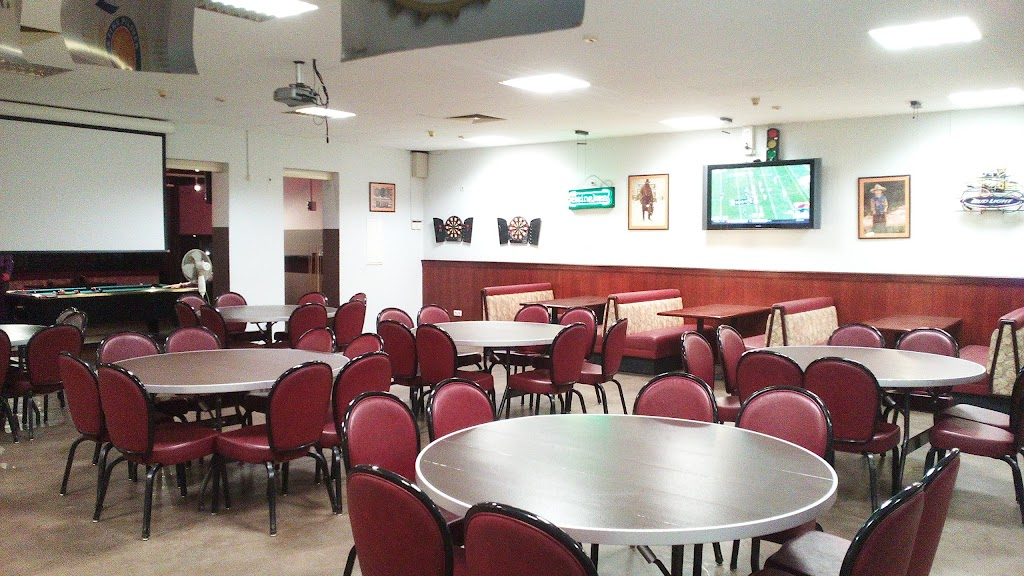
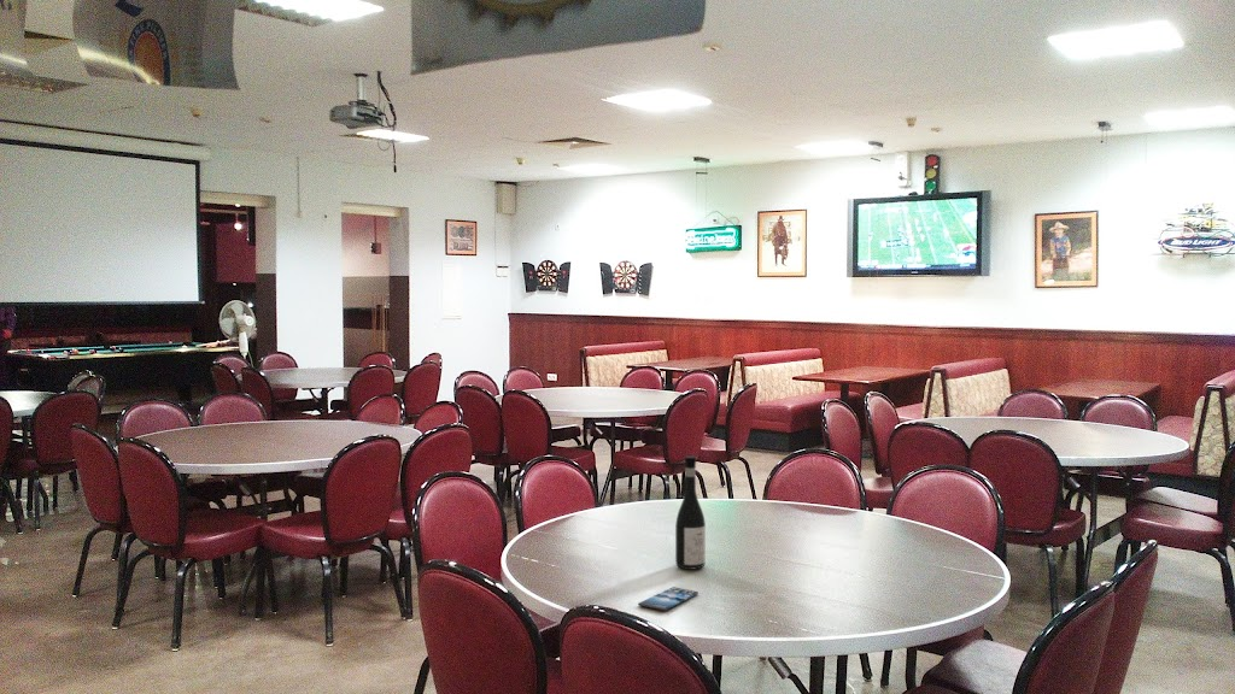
+ smartphone (668, 598)
+ wine bottle (690, 511)
